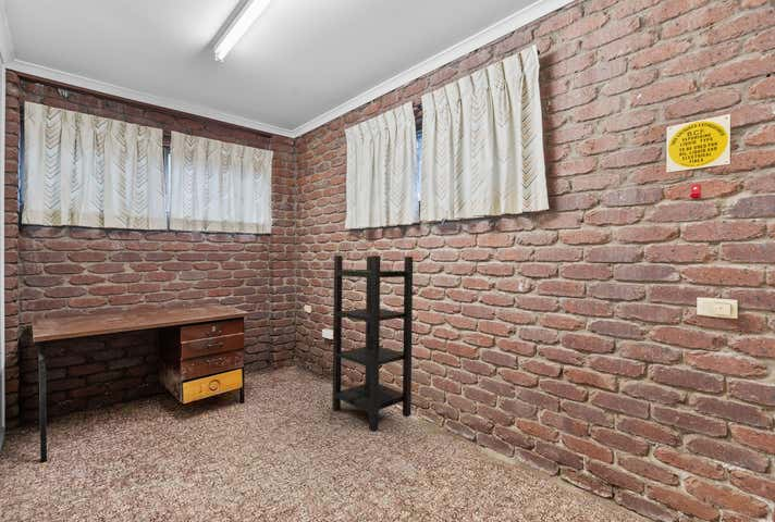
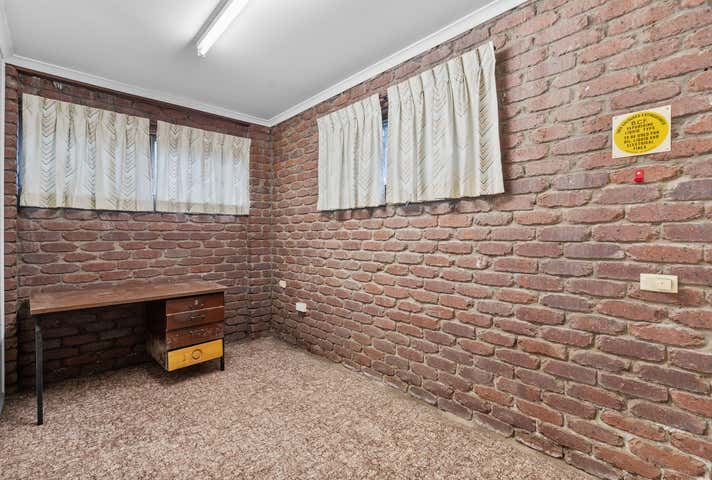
- shelving unit (371, 334)
